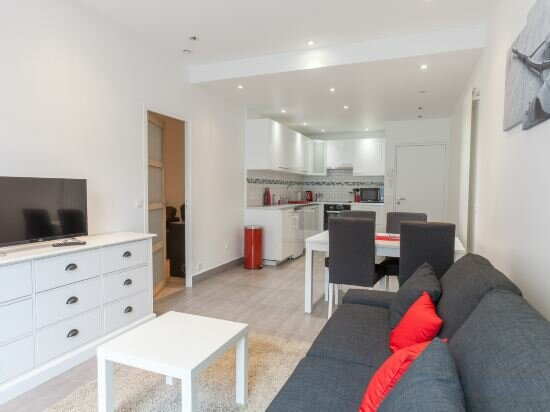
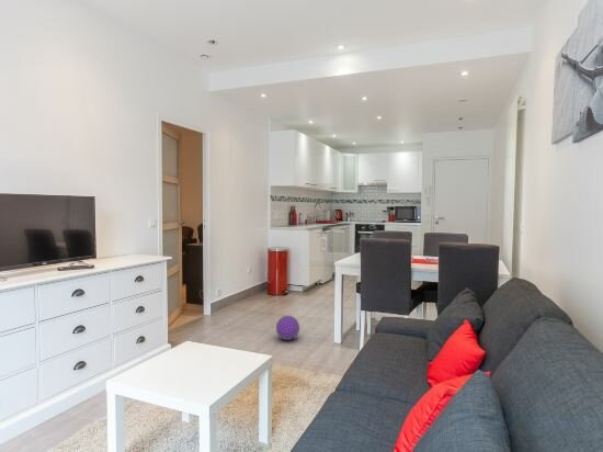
+ ball (287, 327)
